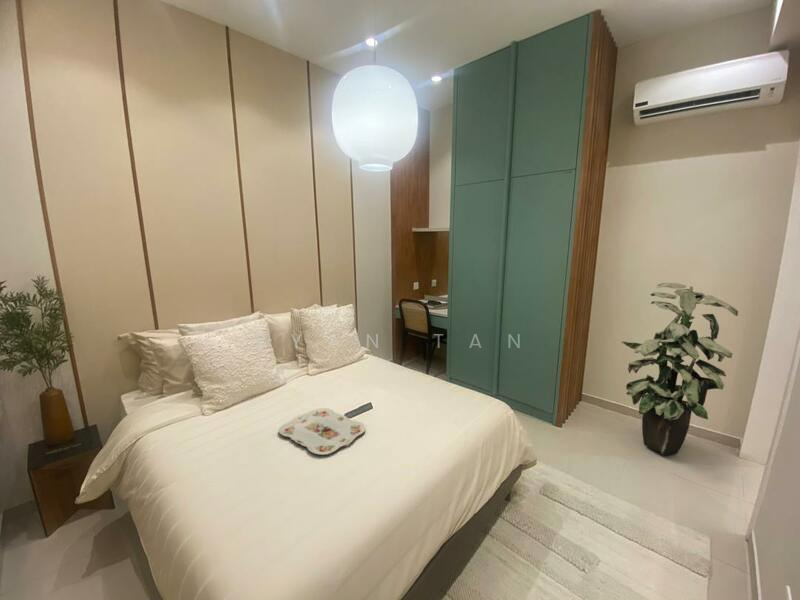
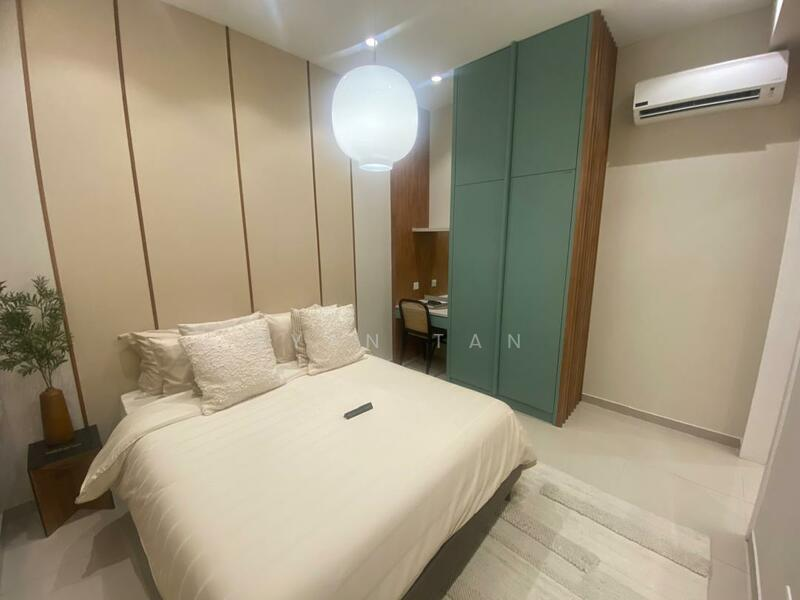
- indoor plant (670, 367)
- serving tray (322, 429)
